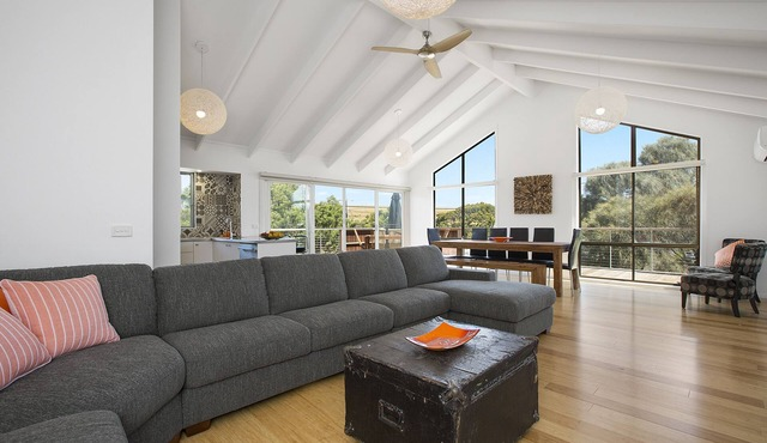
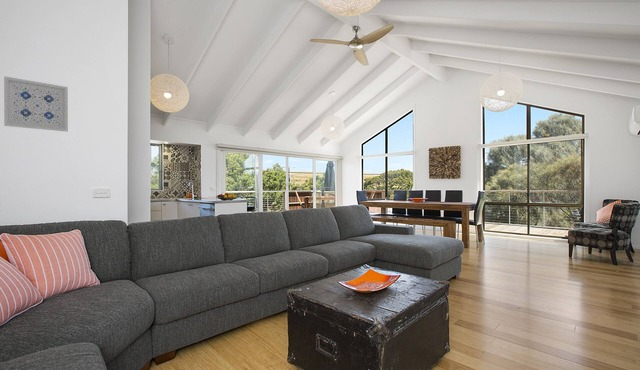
+ wall art (37, 105)
